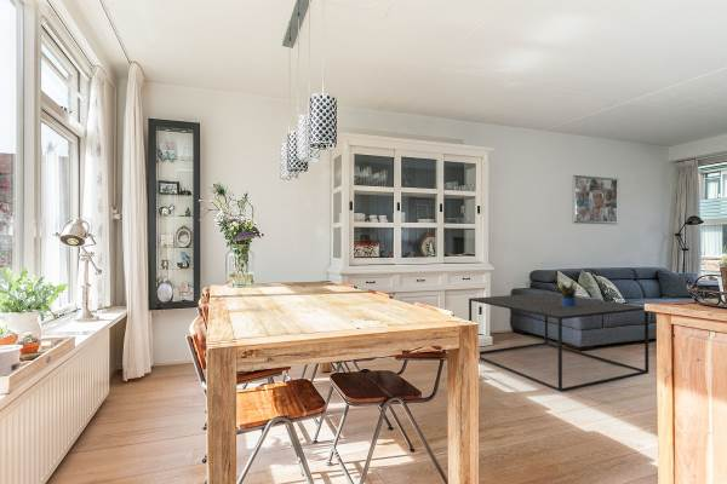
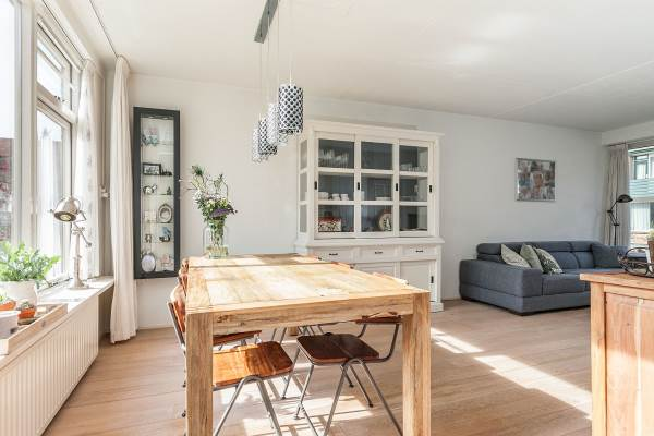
- coffee table (546, 333)
- potted plant (565, 289)
